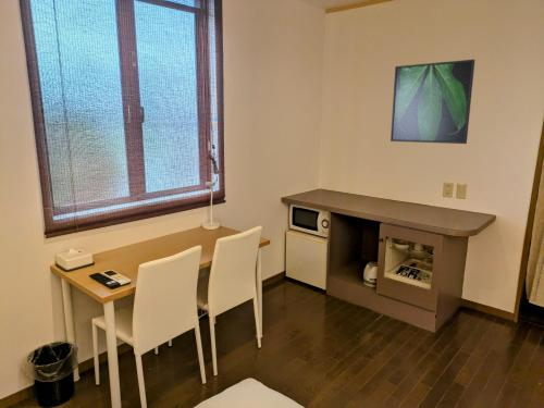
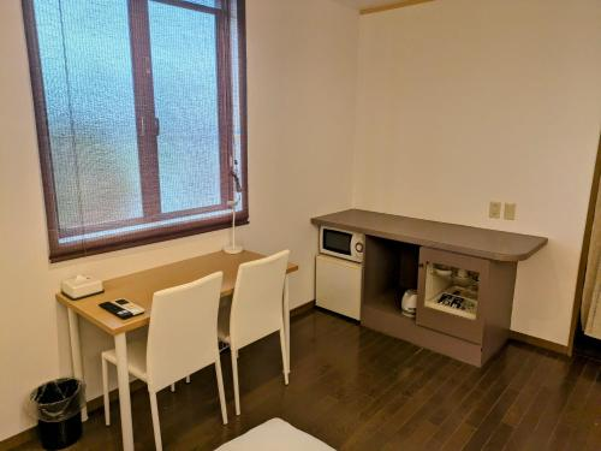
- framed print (429, 103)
